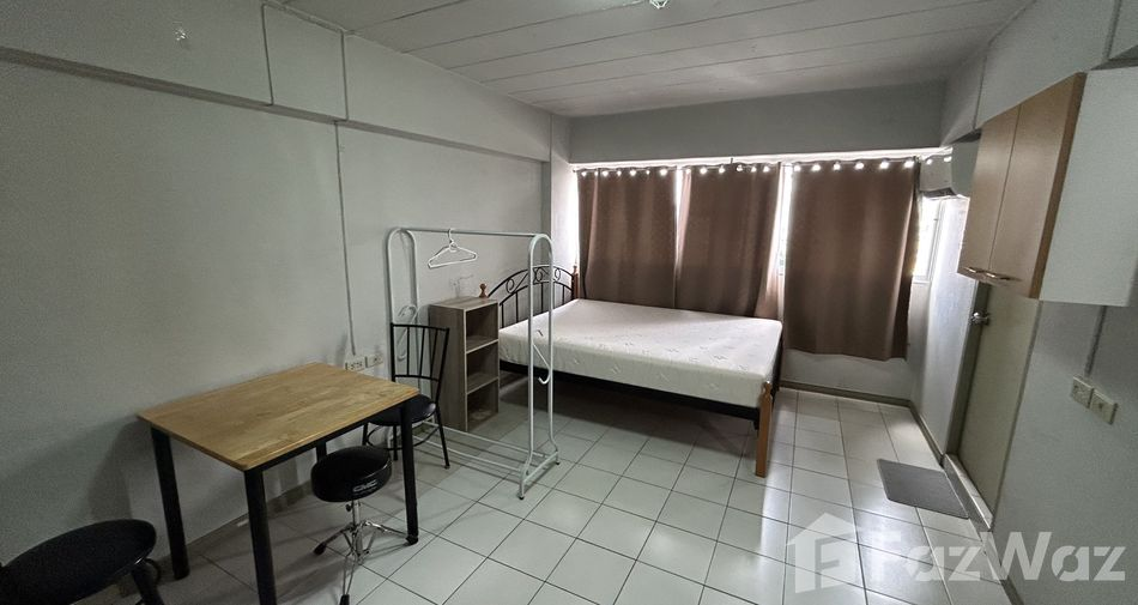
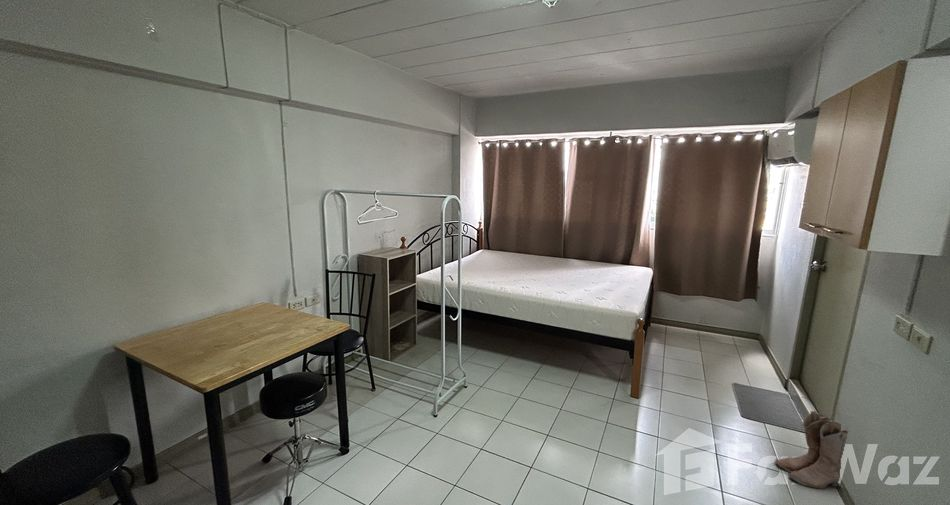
+ boots (814, 447)
